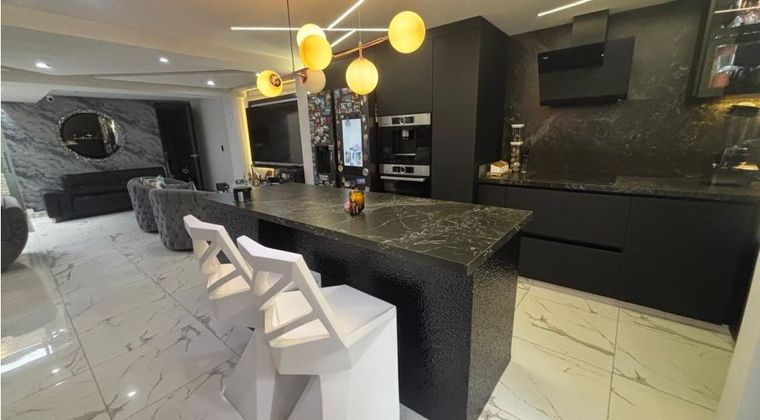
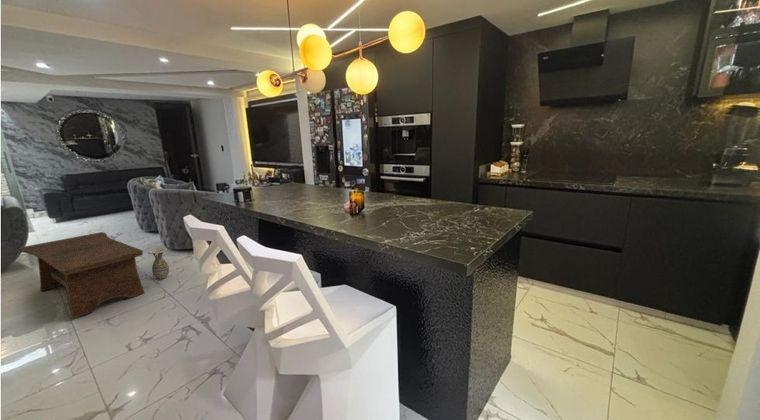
+ coffee table (87, 269)
+ ceramic jug (159, 263)
